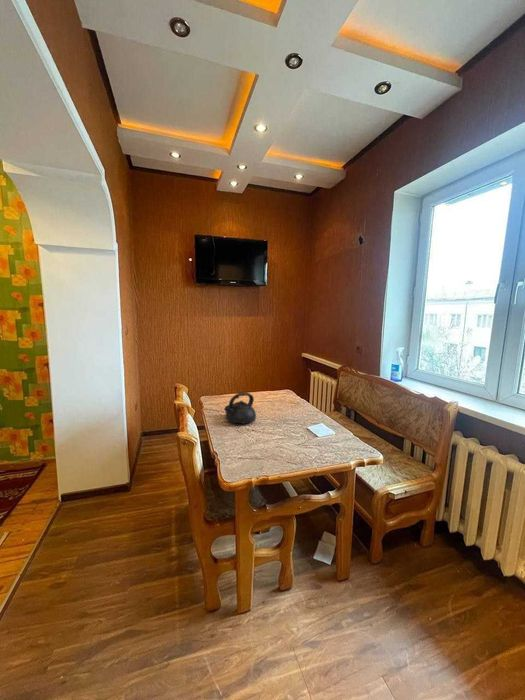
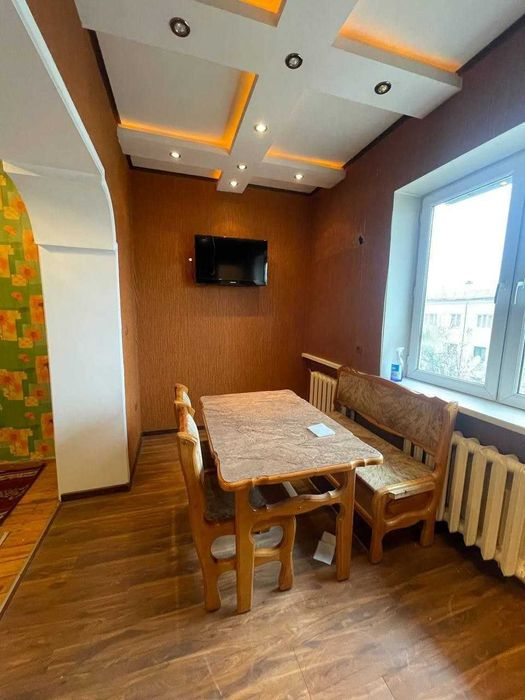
- teapot (239, 406)
